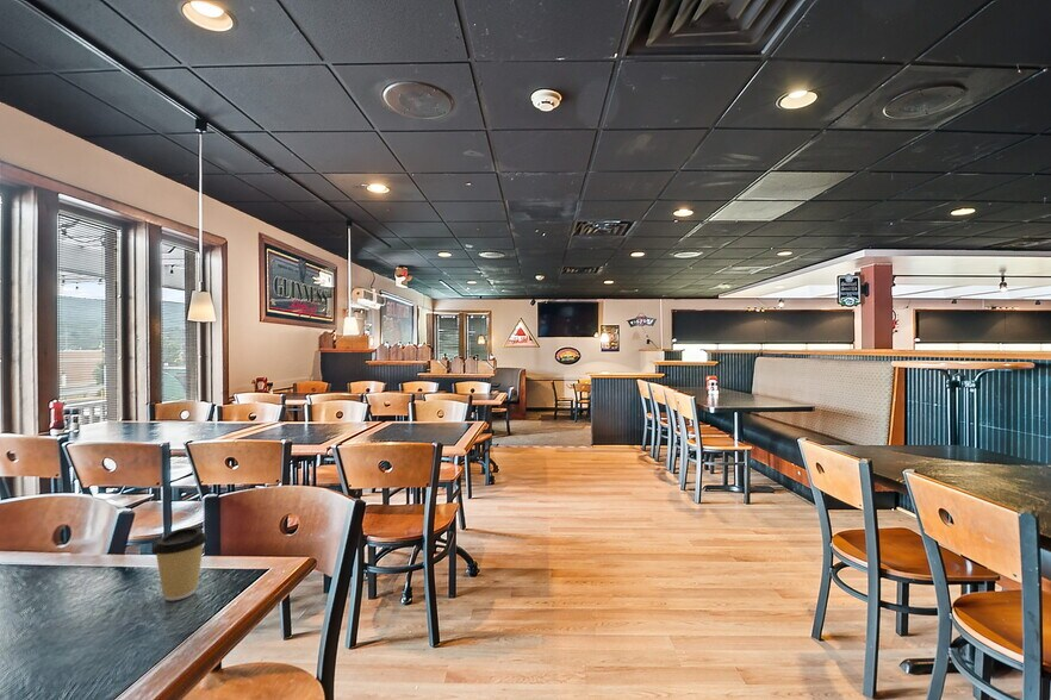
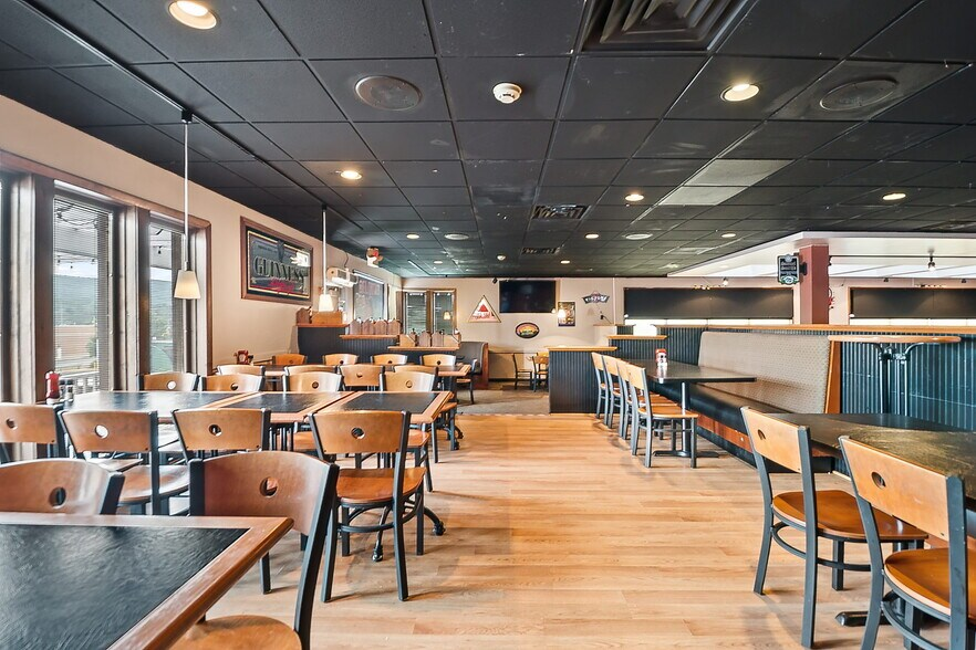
- coffee cup (180, 563)
